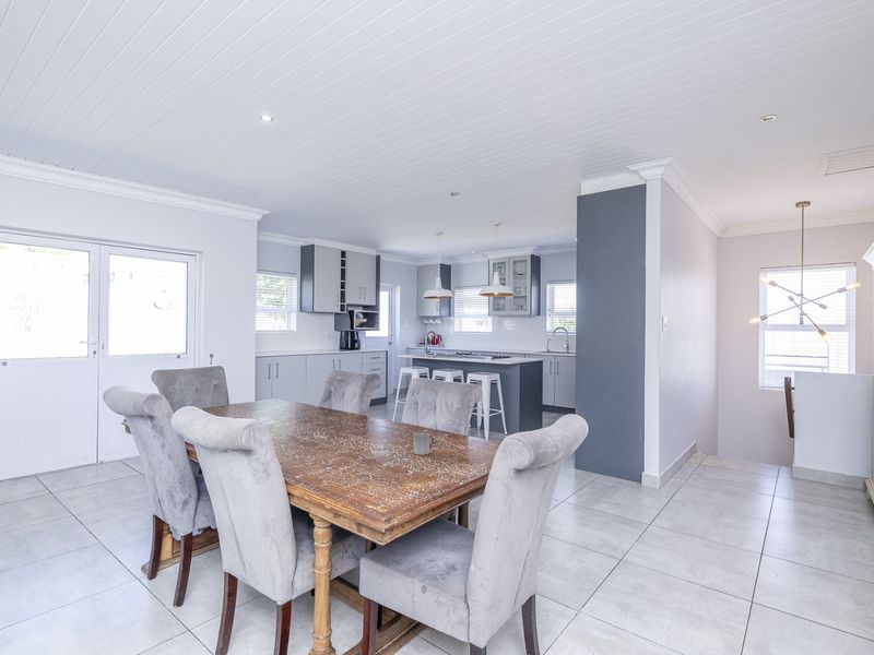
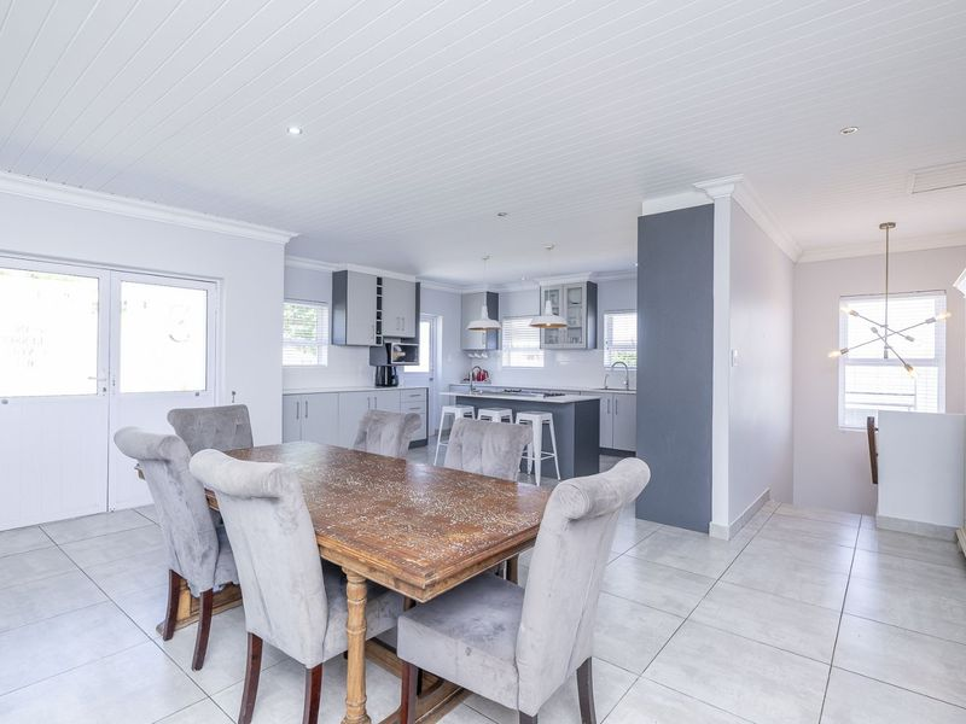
- cup (424, 442)
